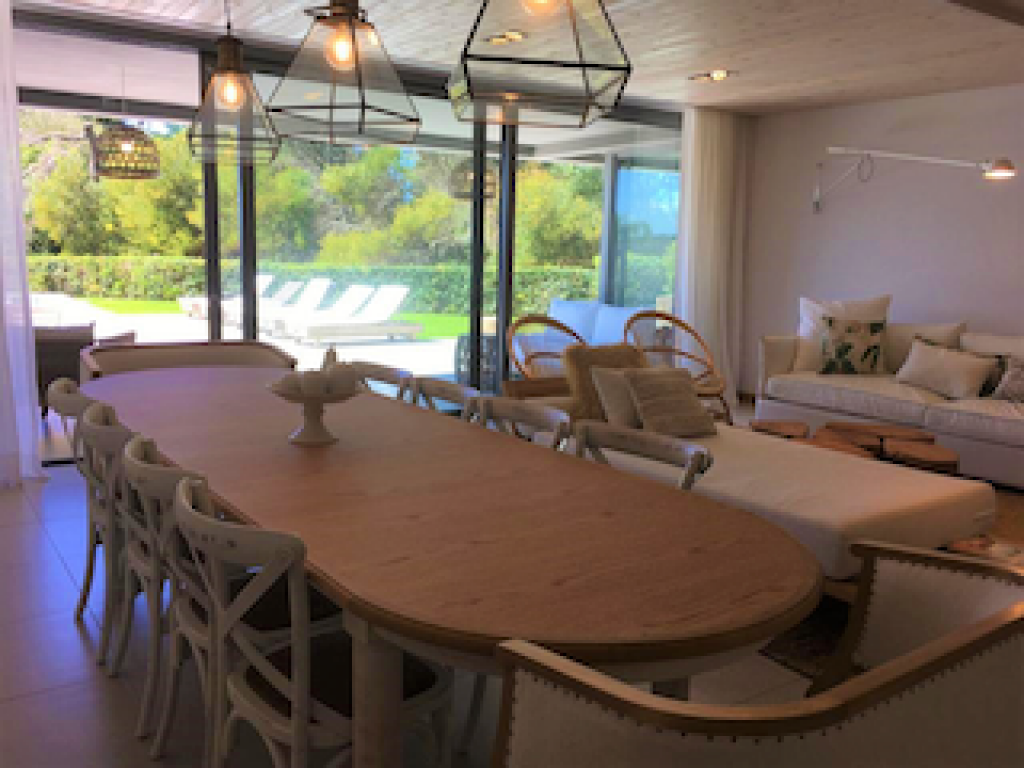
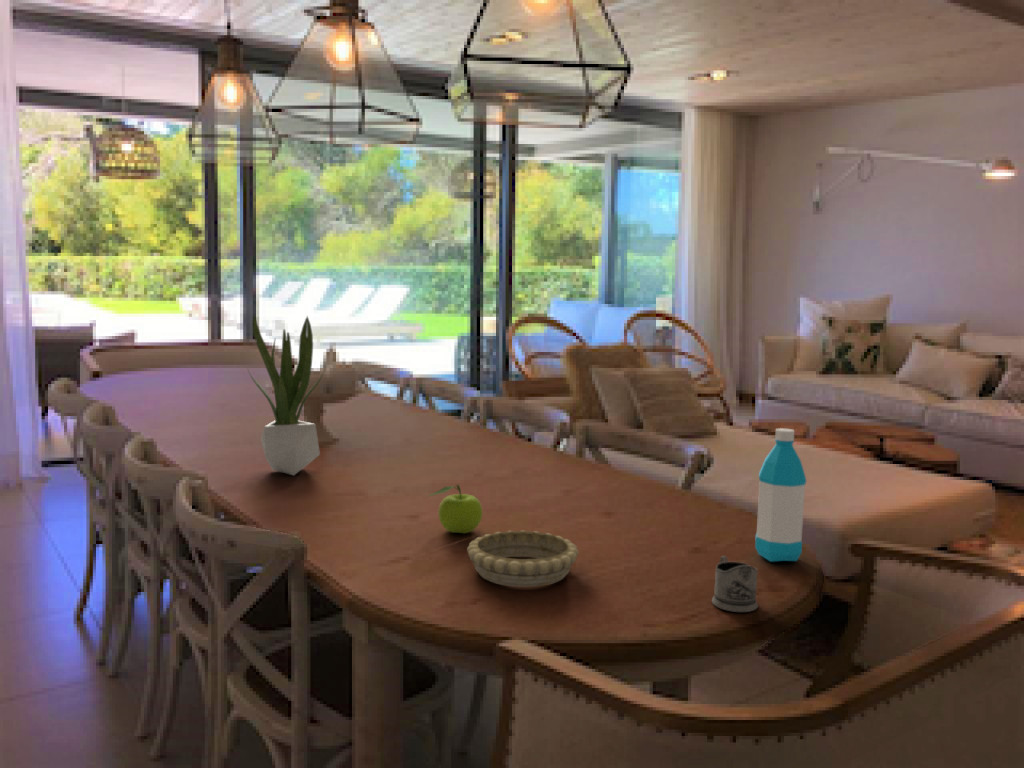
+ decorative bowl (522, 556)
+ tea glass holder (732, 578)
+ water bottle (781, 494)
+ potted plant (290, 394)
+ fruit (452, 508)
